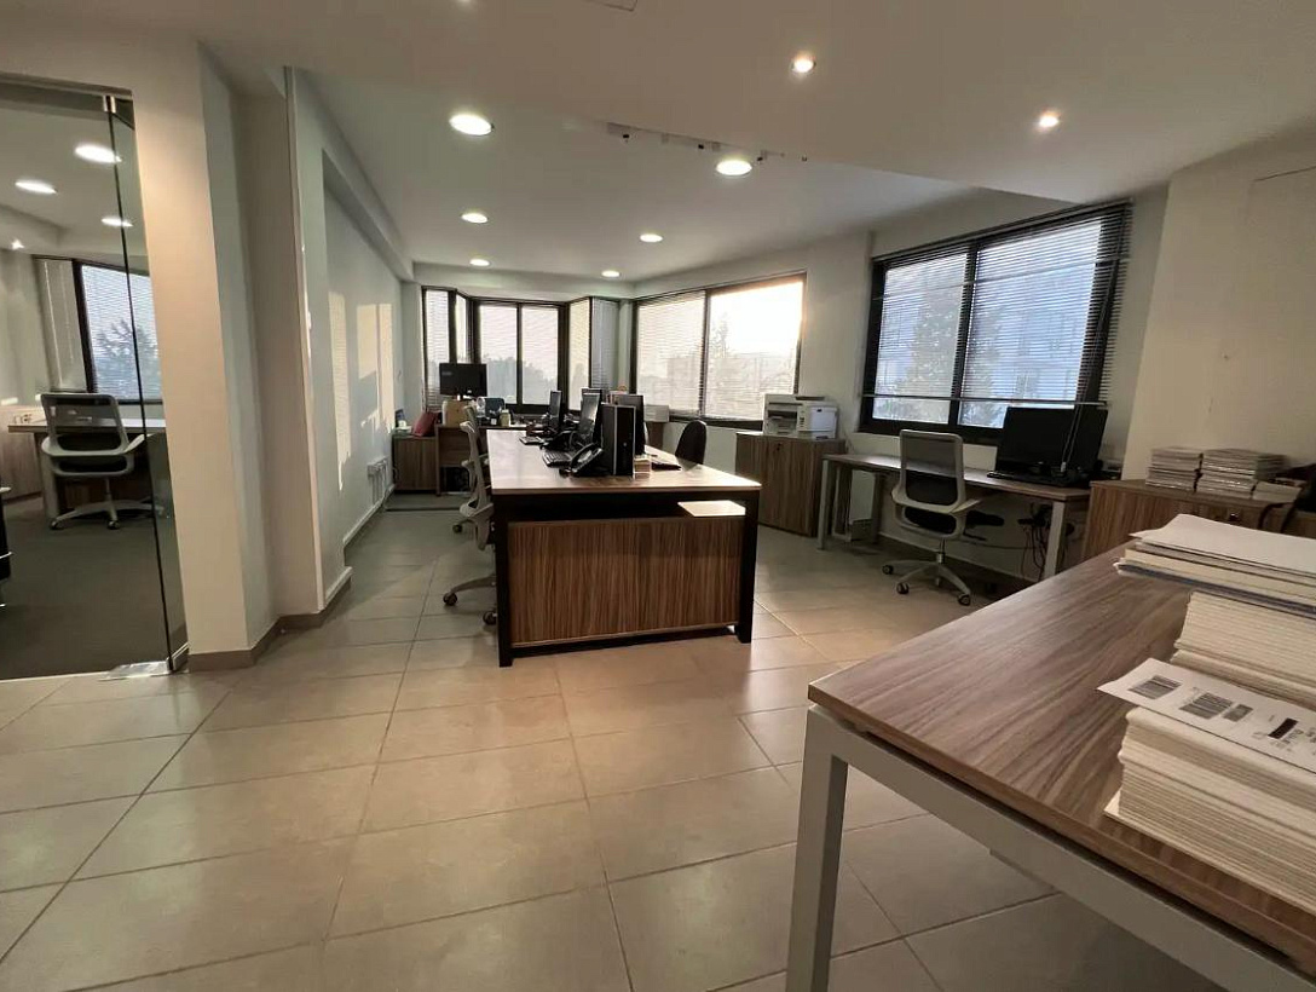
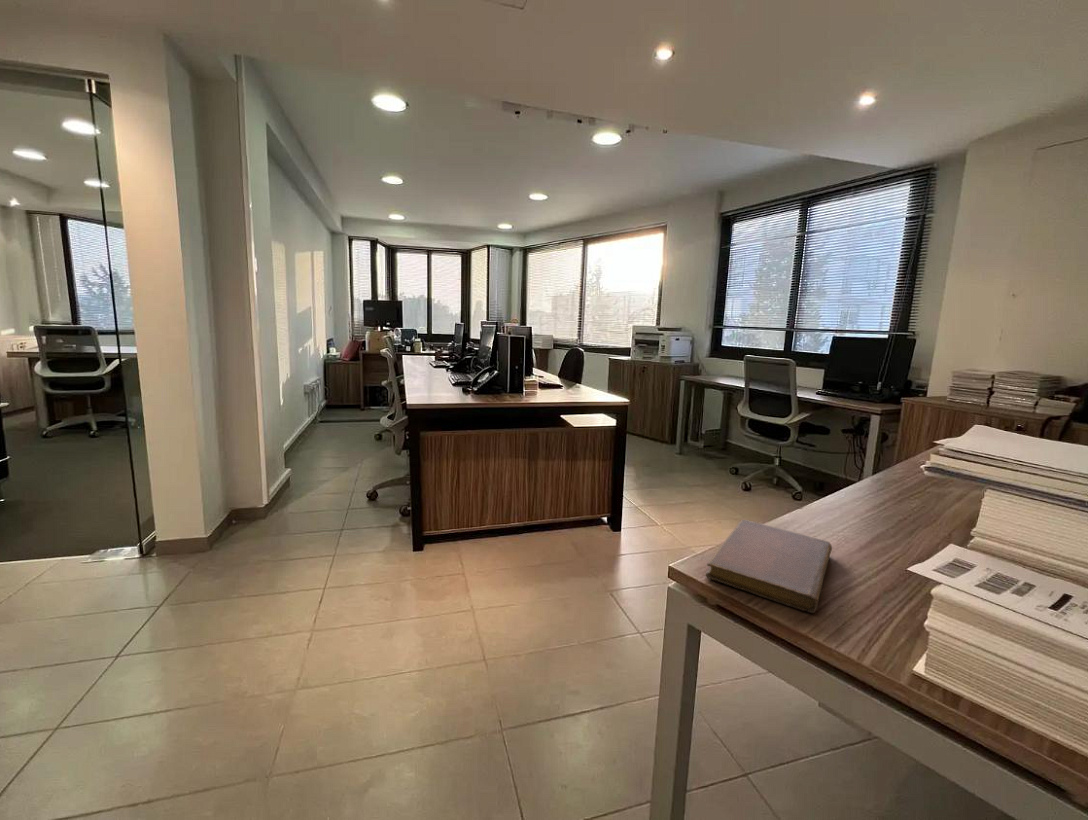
+ notebook (772, 558)
